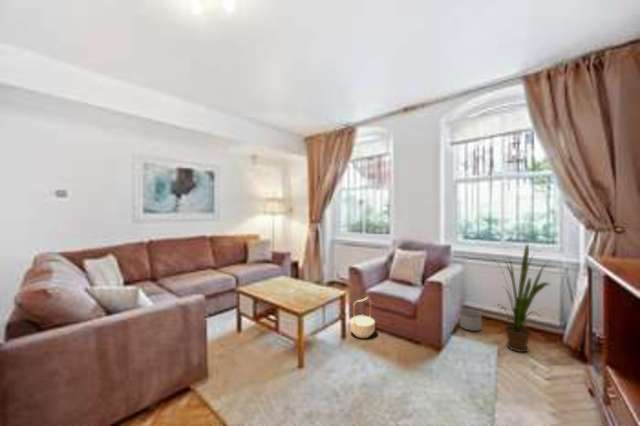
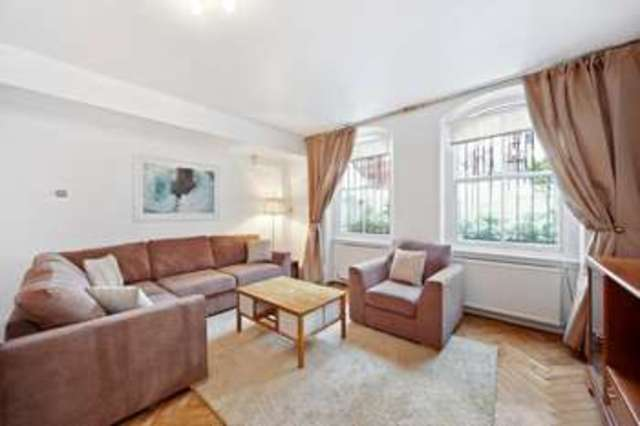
- house plant (516, 296)
- basket (362, 316)
- planter (470, 320)
